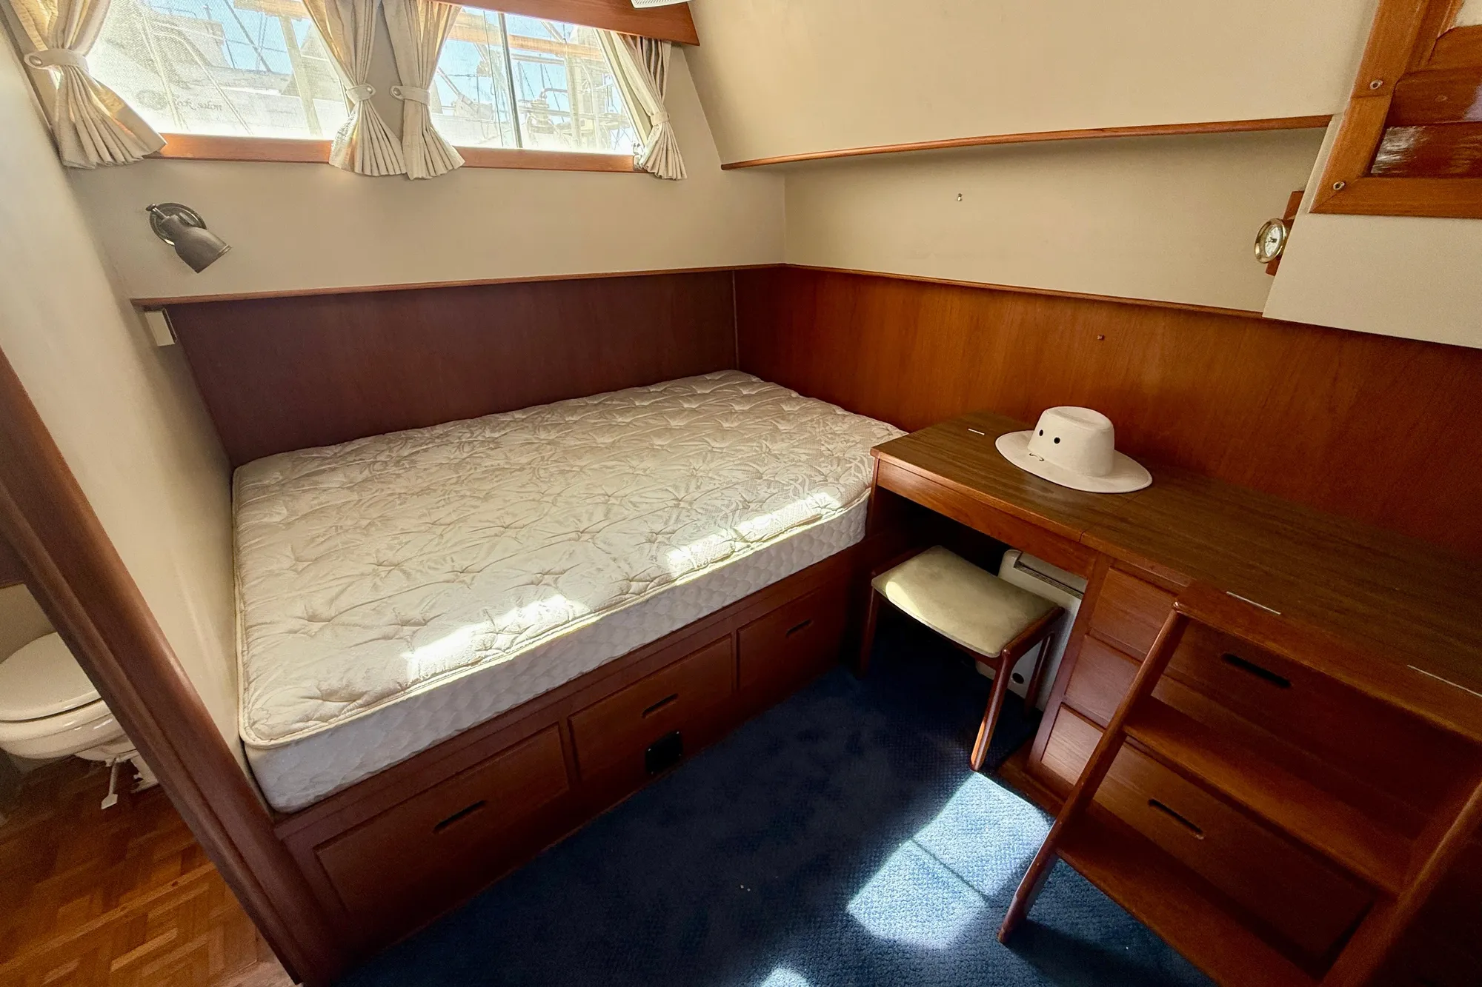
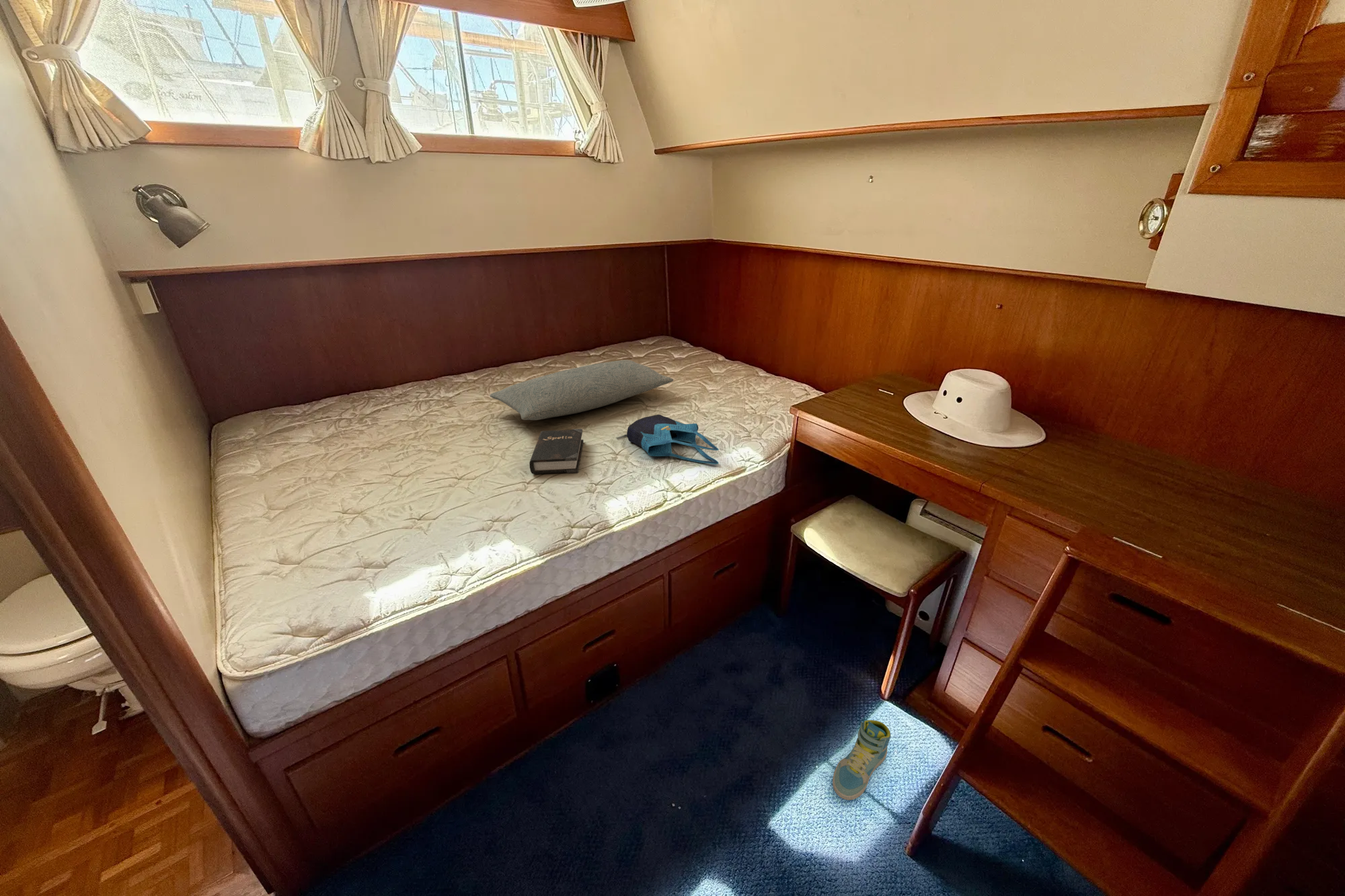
+ tote bag (676, 440)
+ pillow (584, 388)
+ hardback book (558, 450)
+ sneaker (861, 753)
